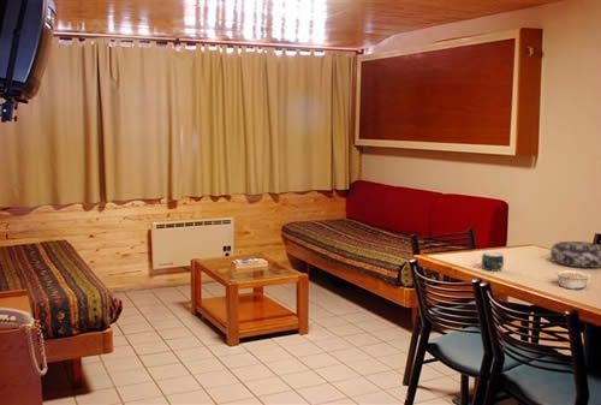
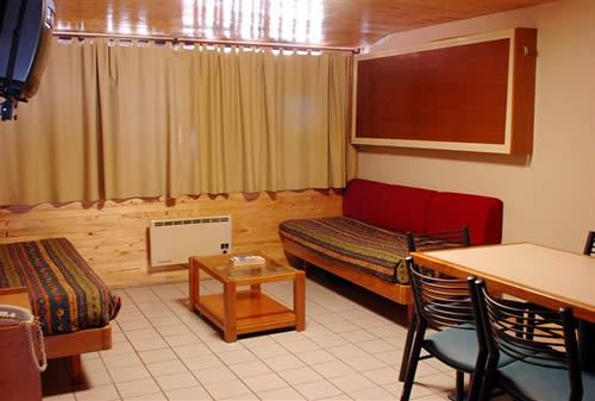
- mug (488, 261)
- decorative bowl (579, 254)
- legume (572, 279)
